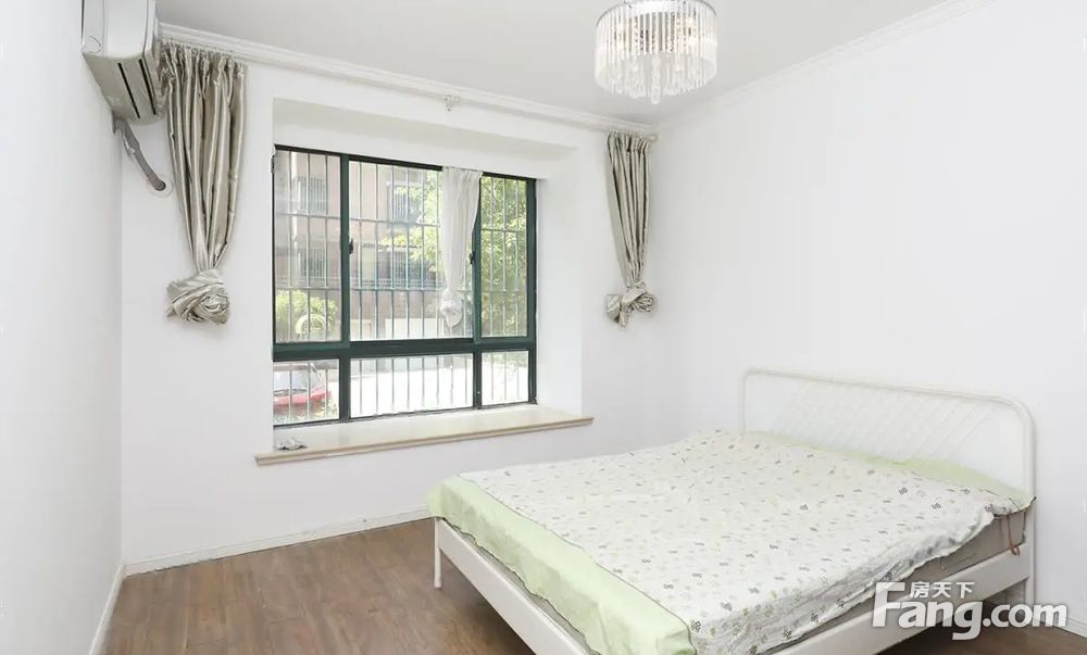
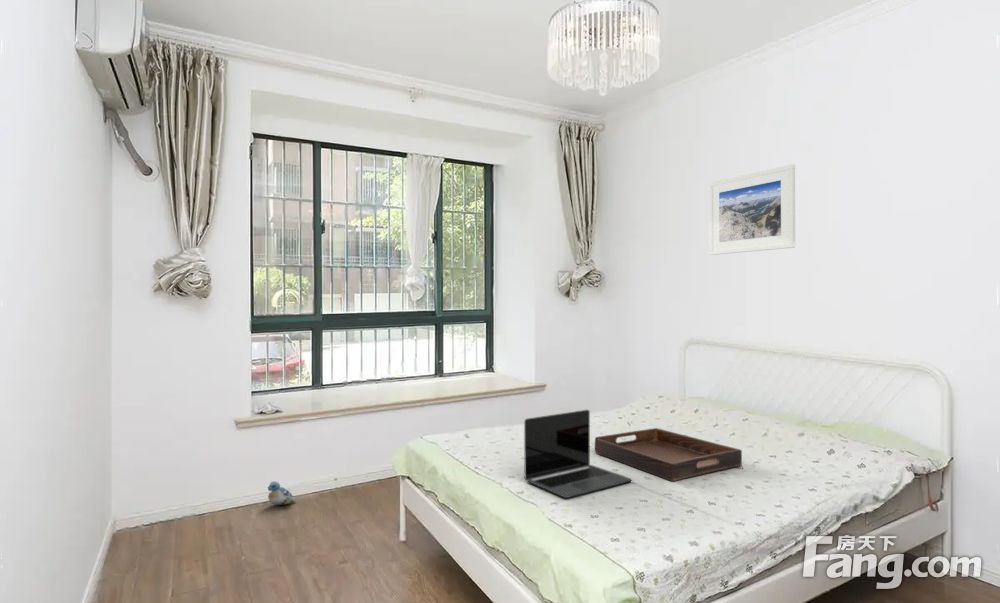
+ serving tray (663, 451)
+ plush toy (281, 493)
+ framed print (749, 212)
+ laptop (578, 450)
